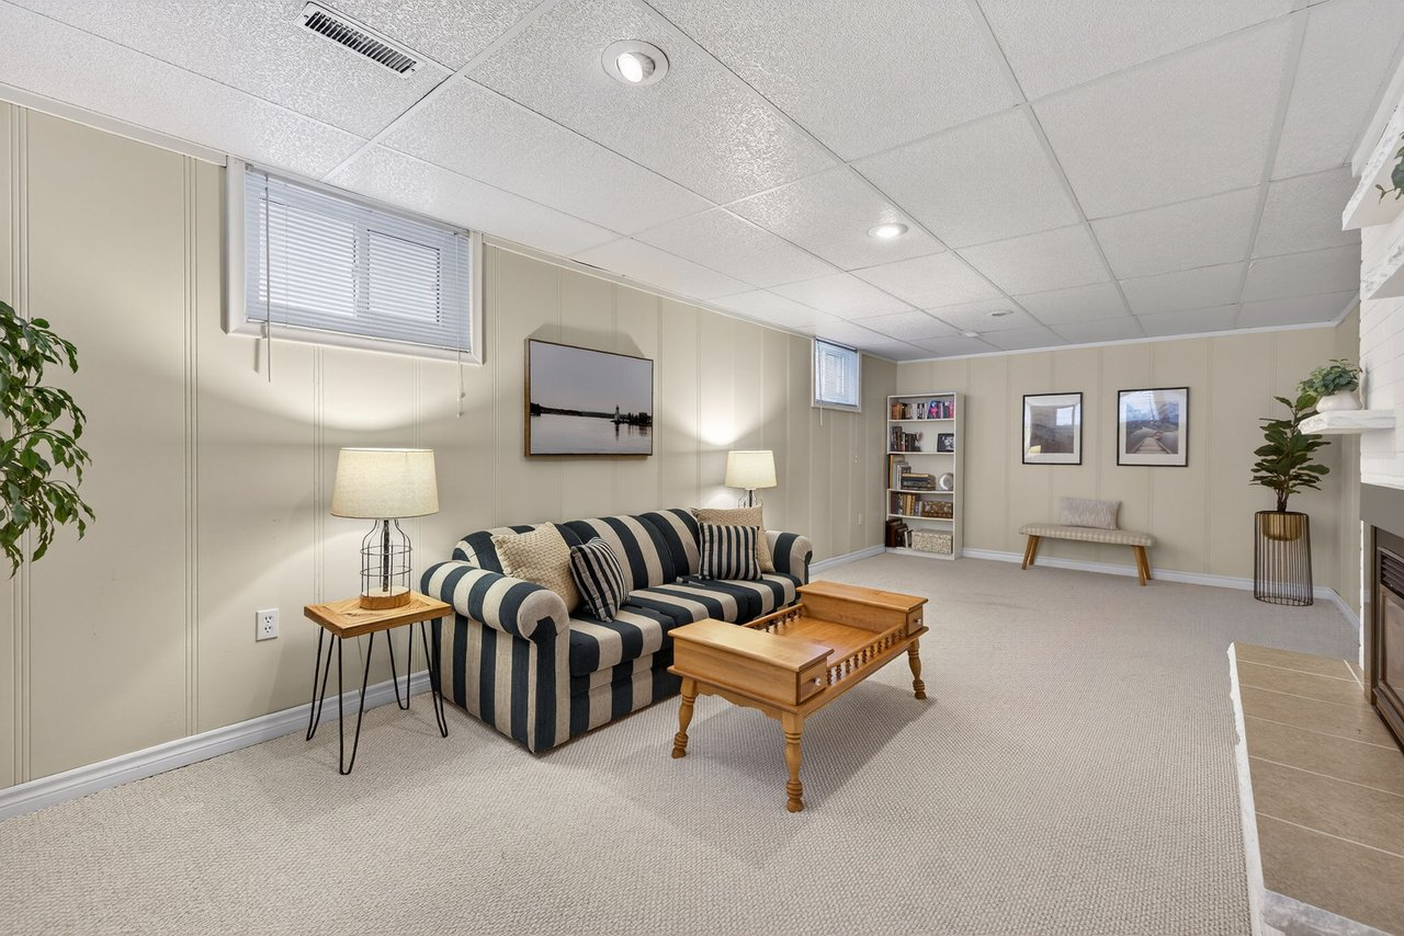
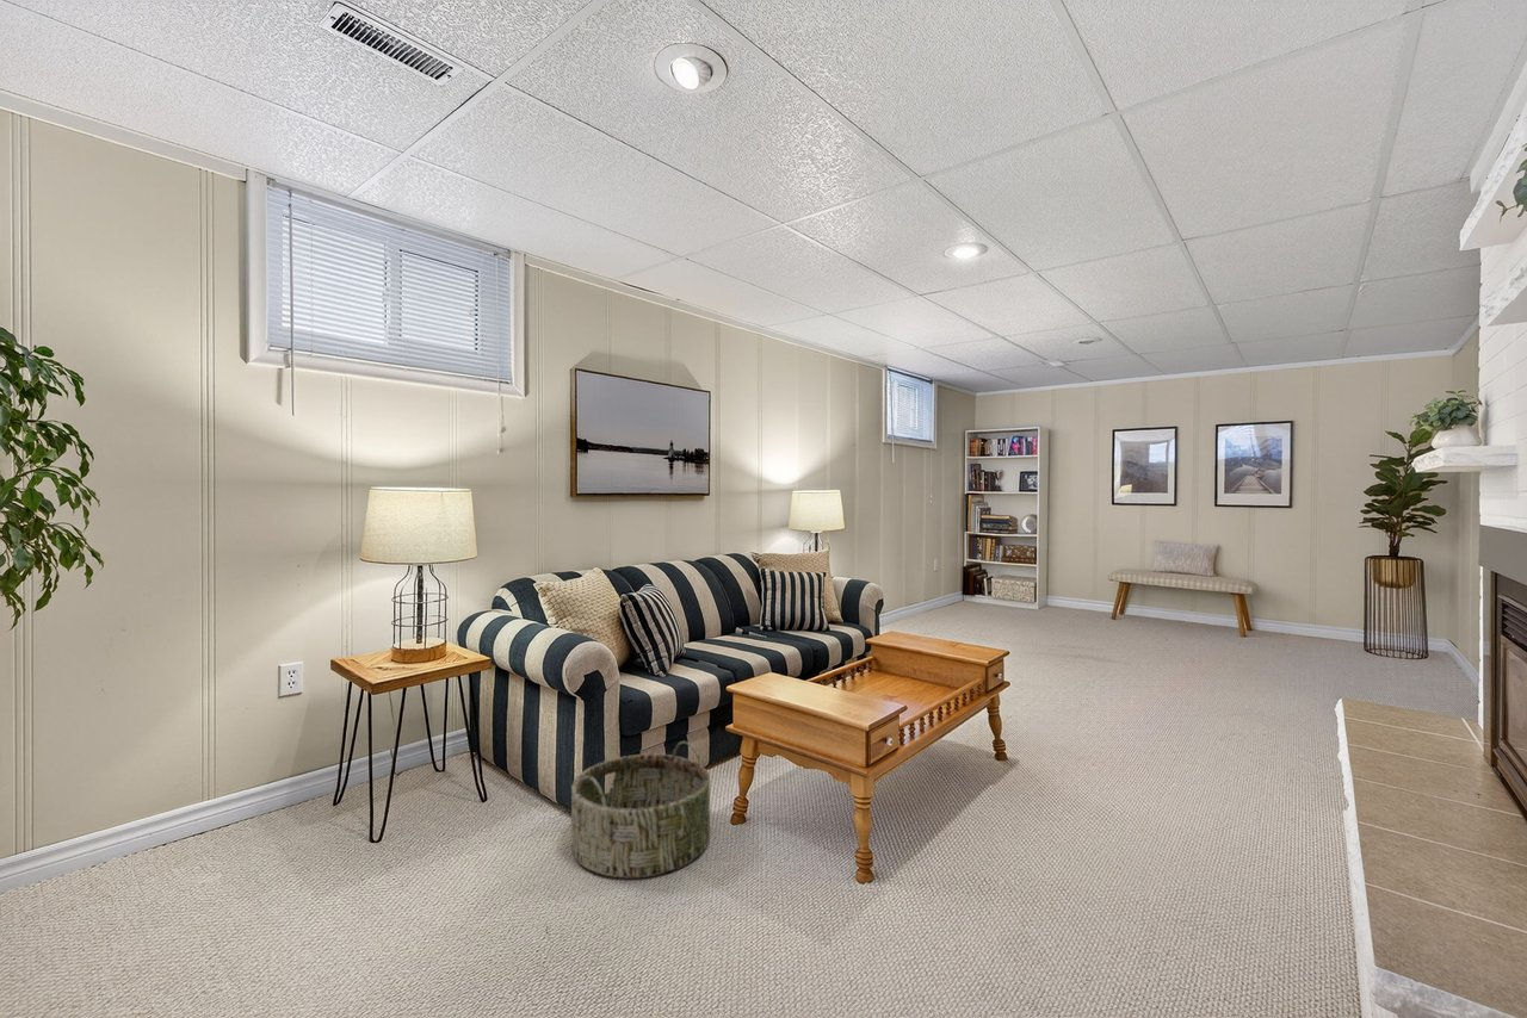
+ basket (642, 799)
